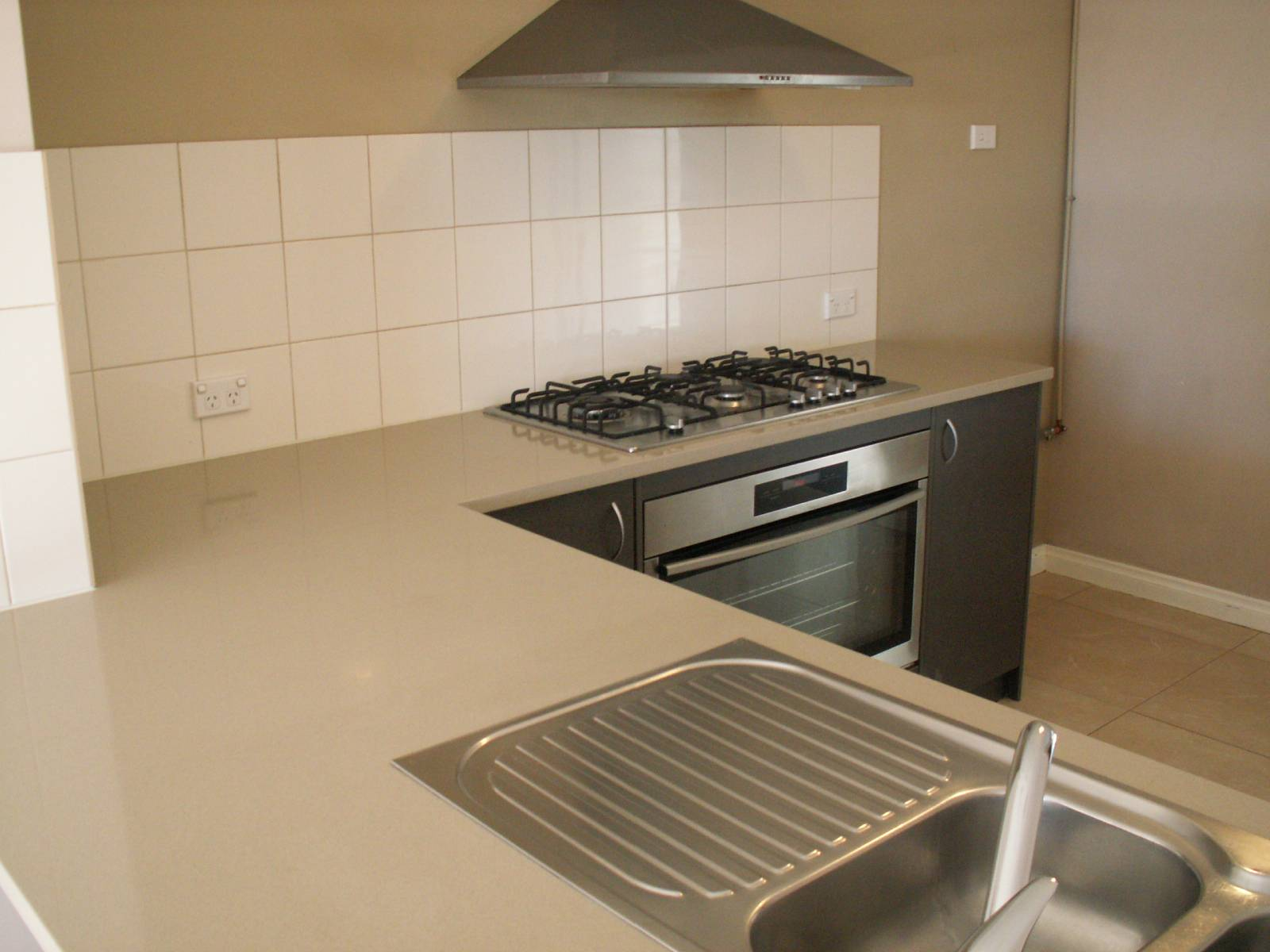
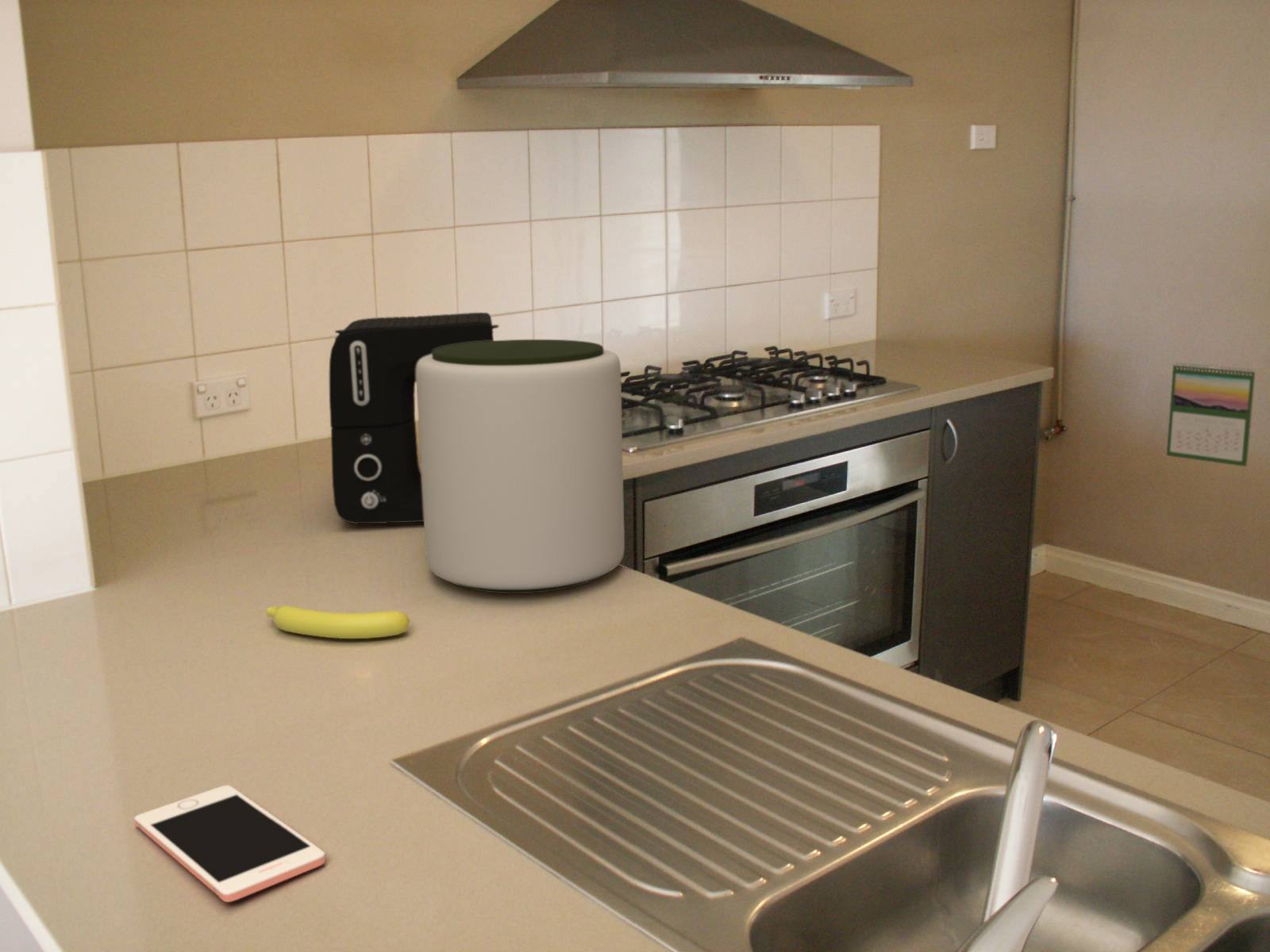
+ banana (333, 620)
+ plant pot (522, 460)
+ calendar (1210, 413)
+ coffee maker (414, 415)
+ cell phone (227, 839)
